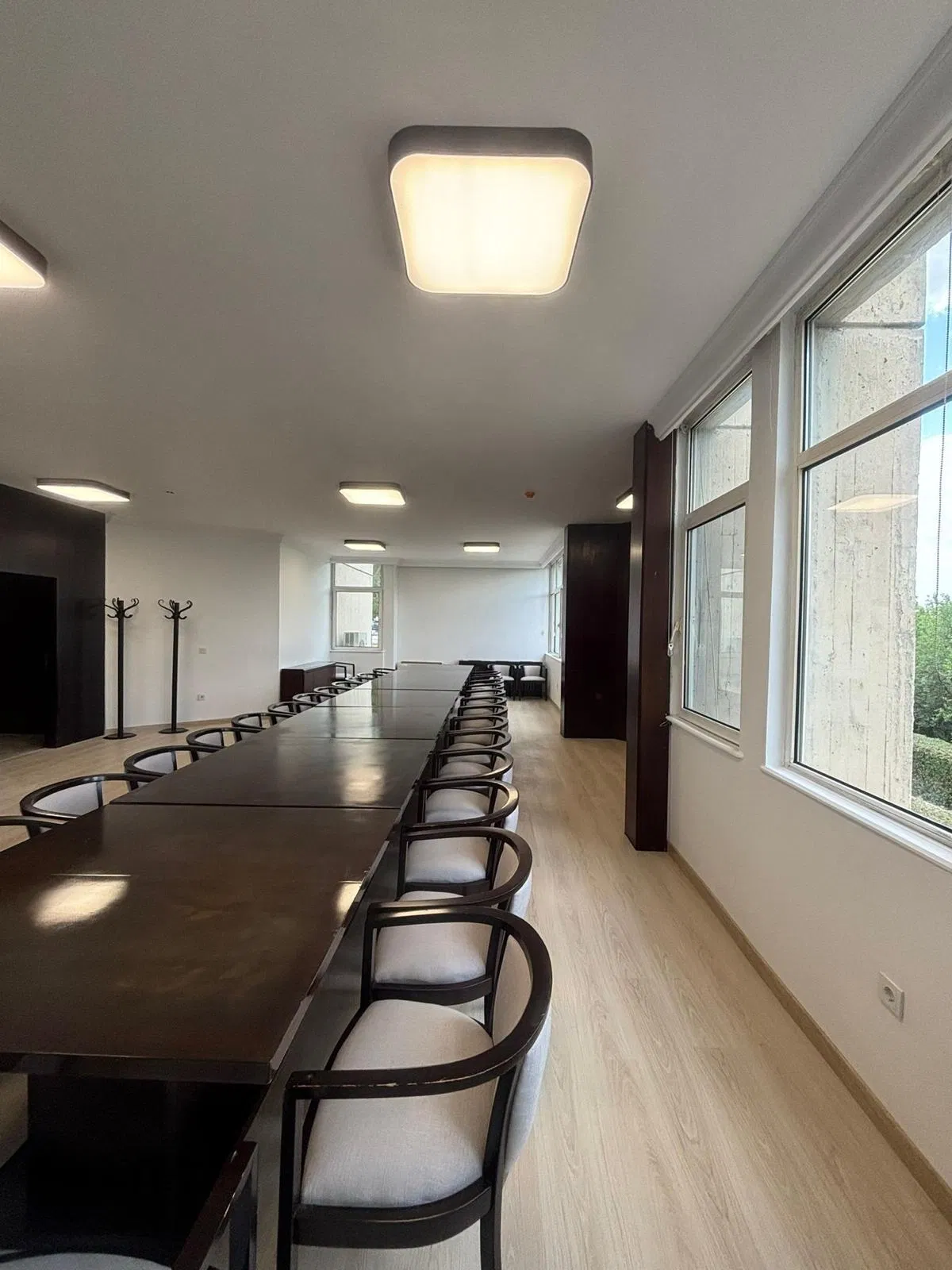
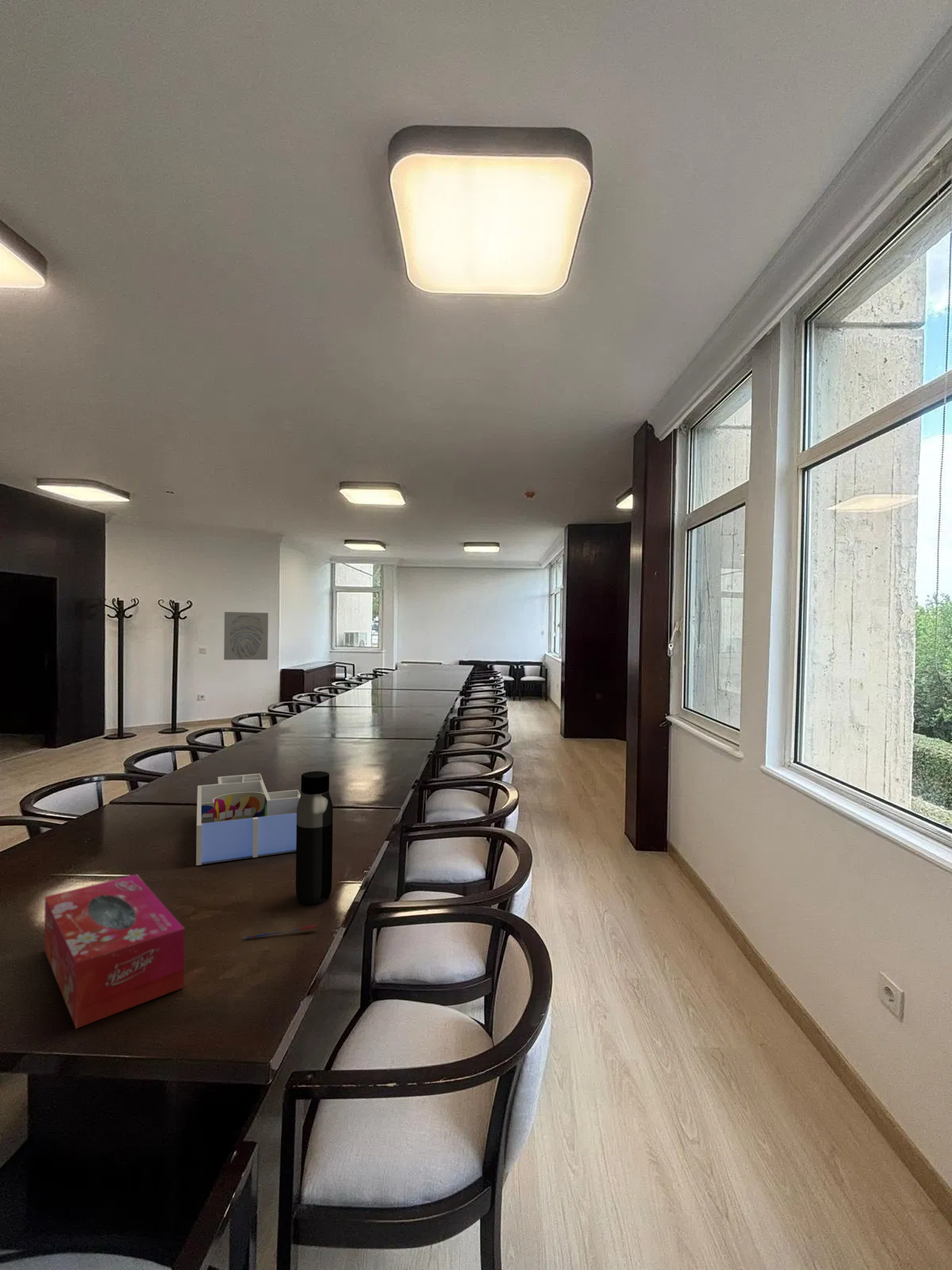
+ pen (280, 931)
+ tissue box (110, 940)
+ water bottle (314, 836)
+ desk organizer (248, 810)
+ wall art (246, 636)
